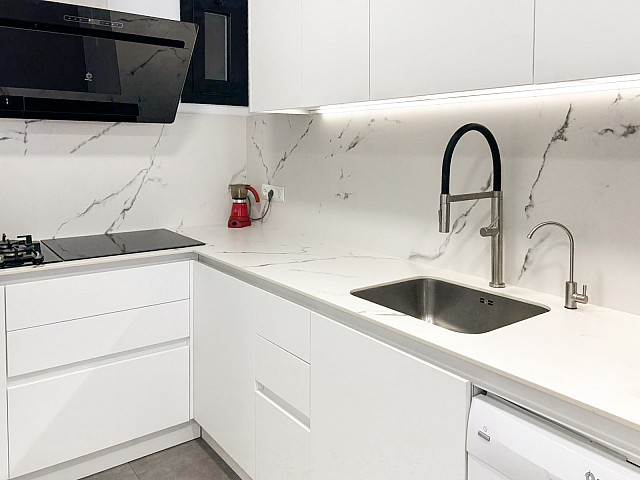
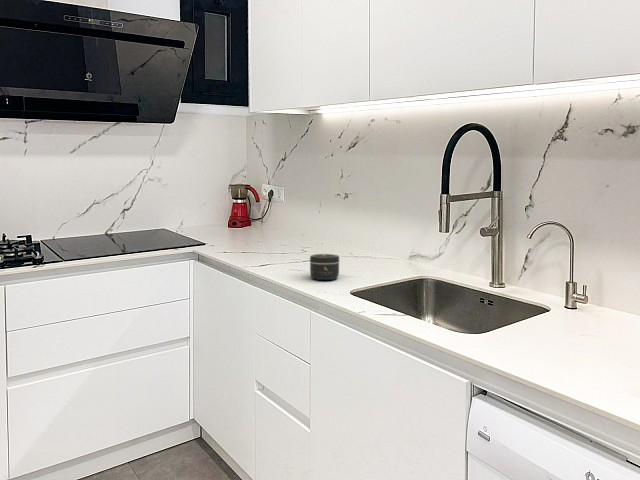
+ jar (324, 266)
